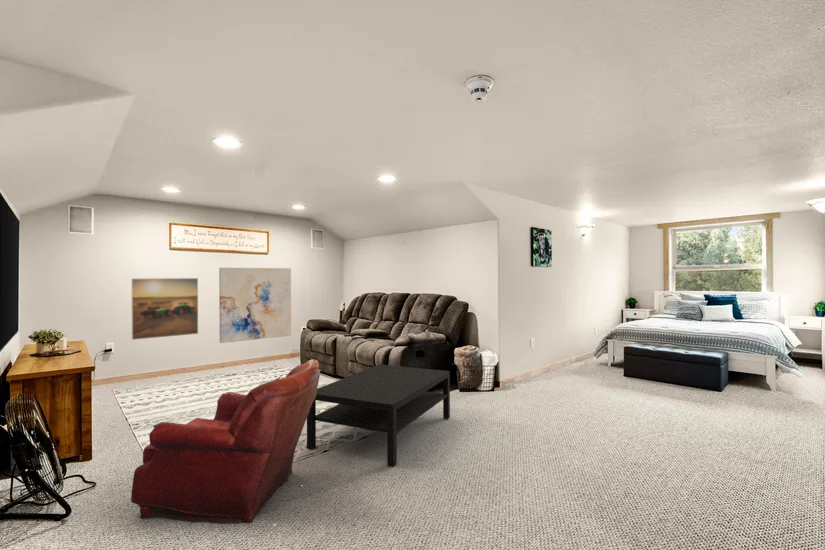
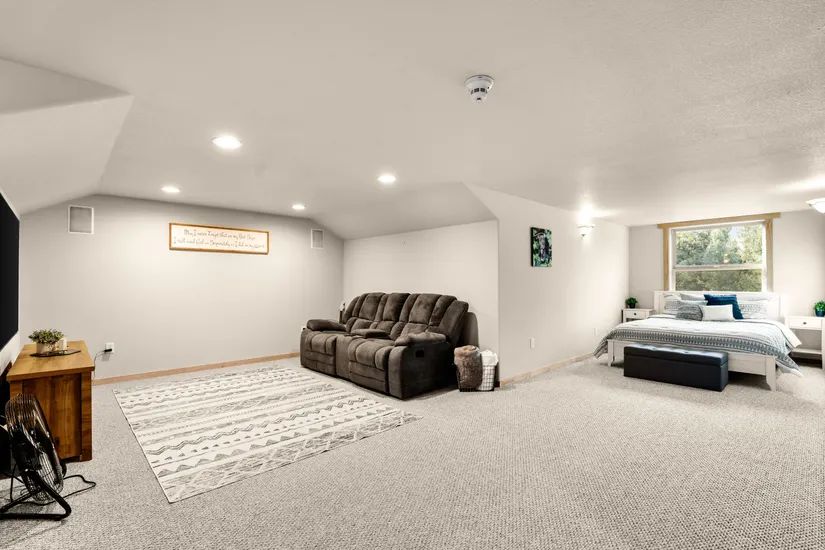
- coffee table (385, 406)
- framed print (166, 307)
- armchair (240, 427)
- wall art (257, 303)
